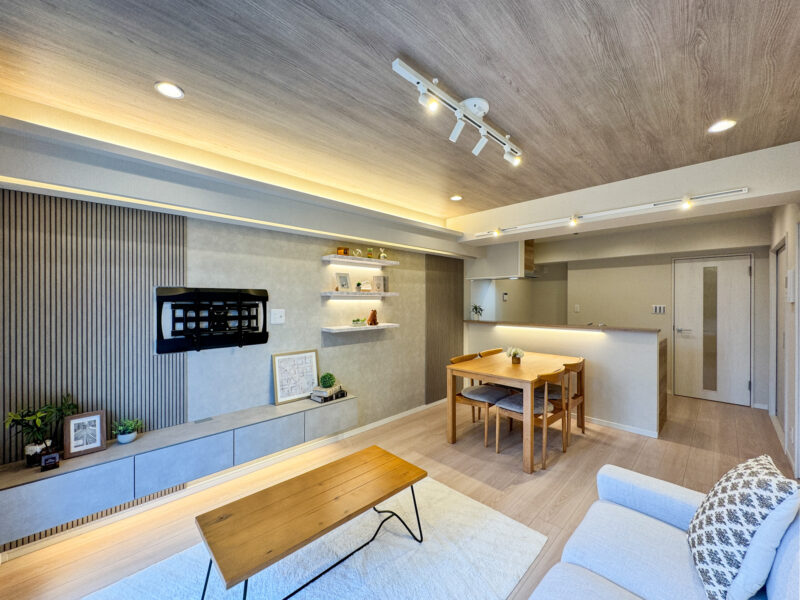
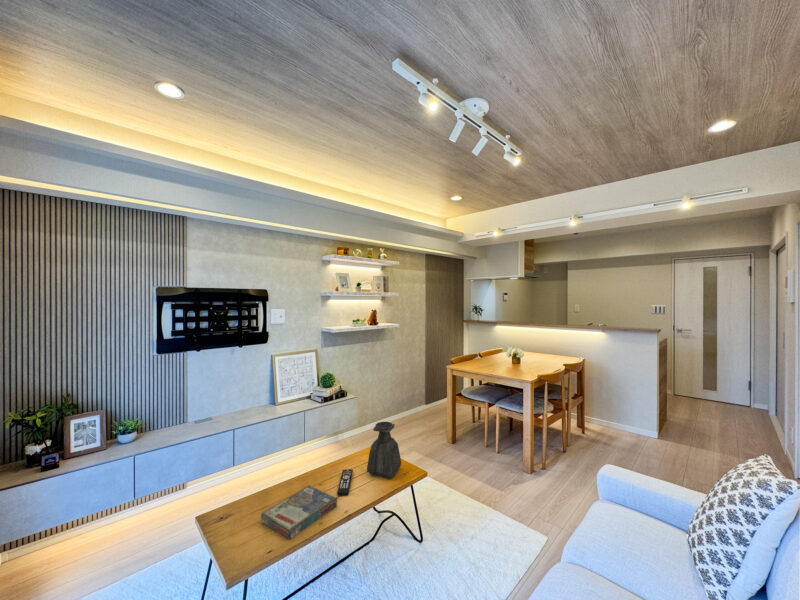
+ board game (300, 509)
+ bottle (384, 448)
+ remote control (345, 481)
